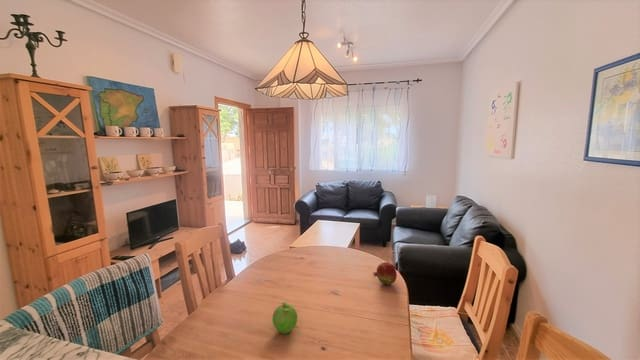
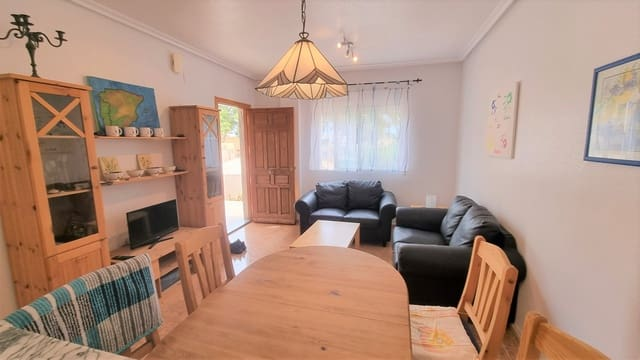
- fruit (285, 317)
- fruit (384, 273)
